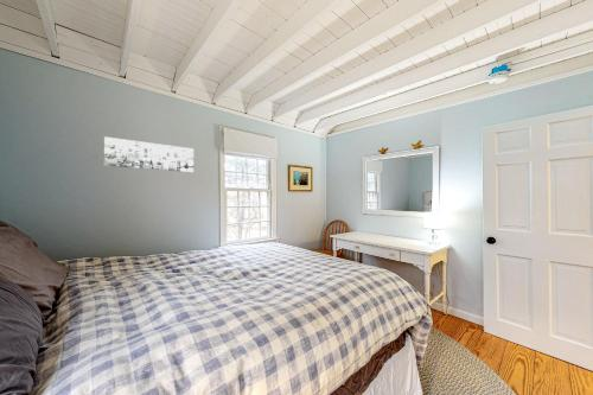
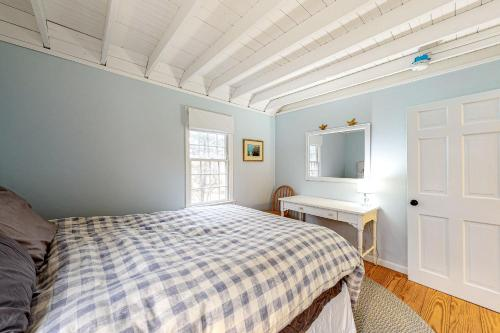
- wall art (153, 155)
